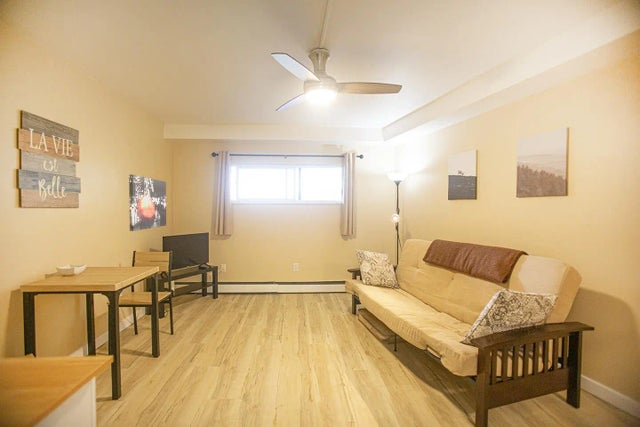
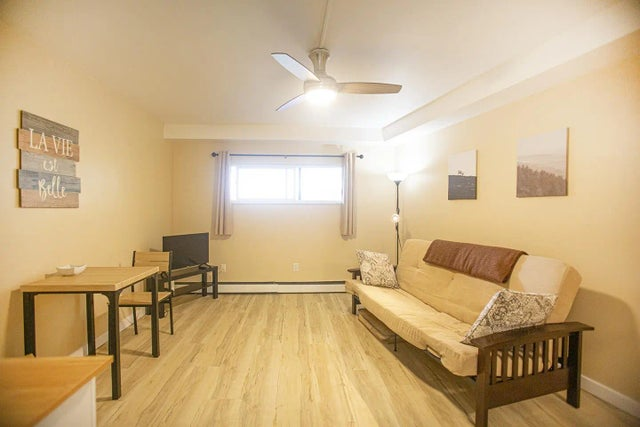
- wall art (150, 203)
